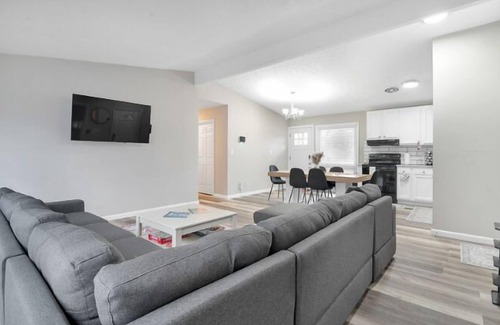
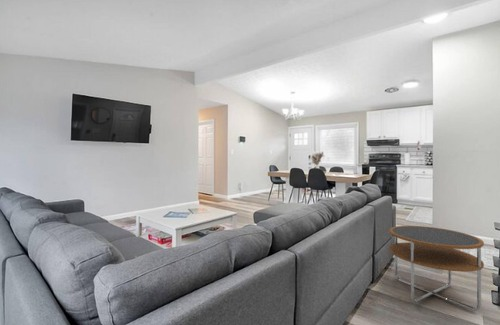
+ side table (432, 264)
